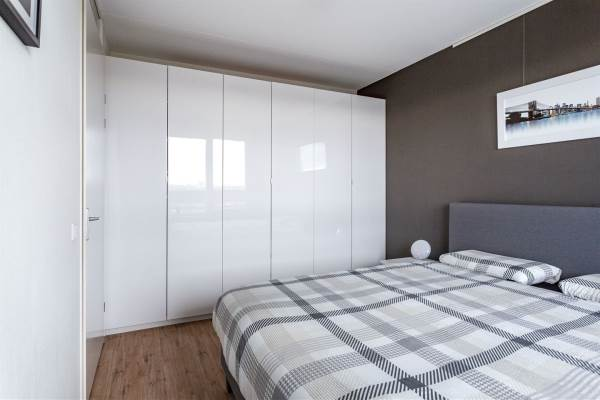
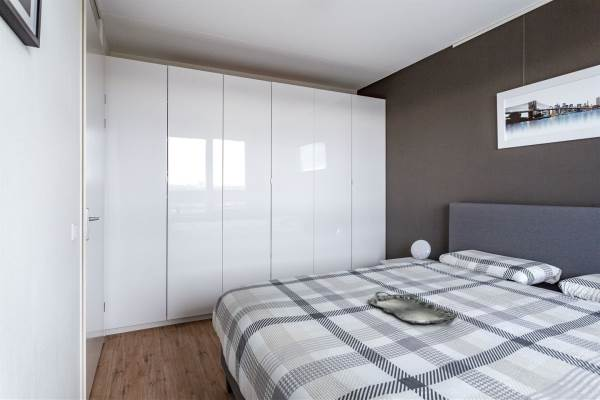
+ serving tray (409, 307)
